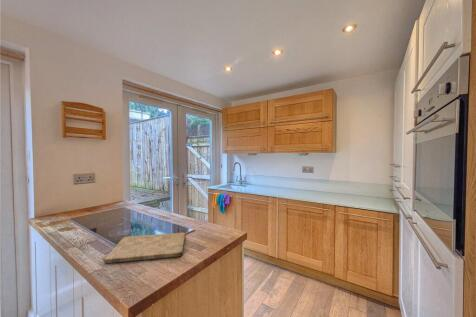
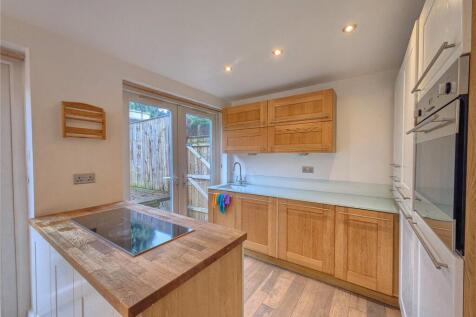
- cutting board (150, 245)
